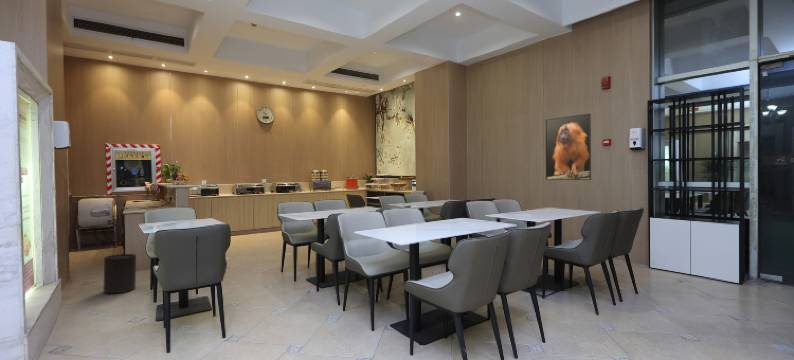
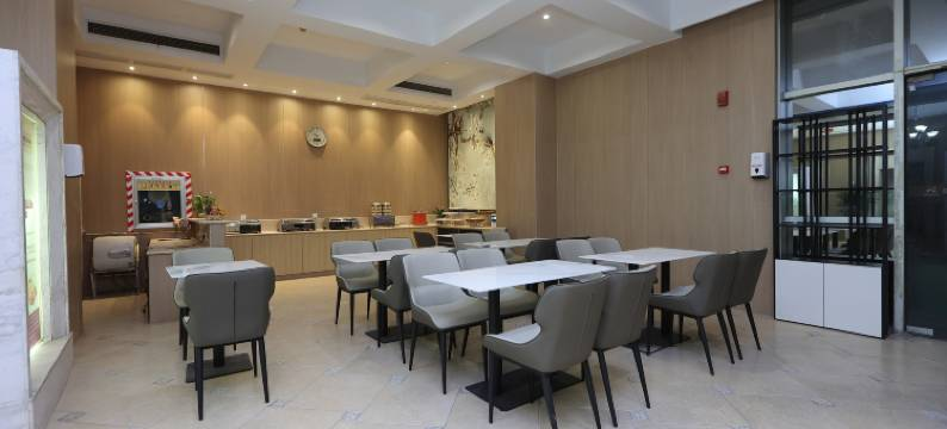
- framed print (567, 148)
- trash can (120, 273)
